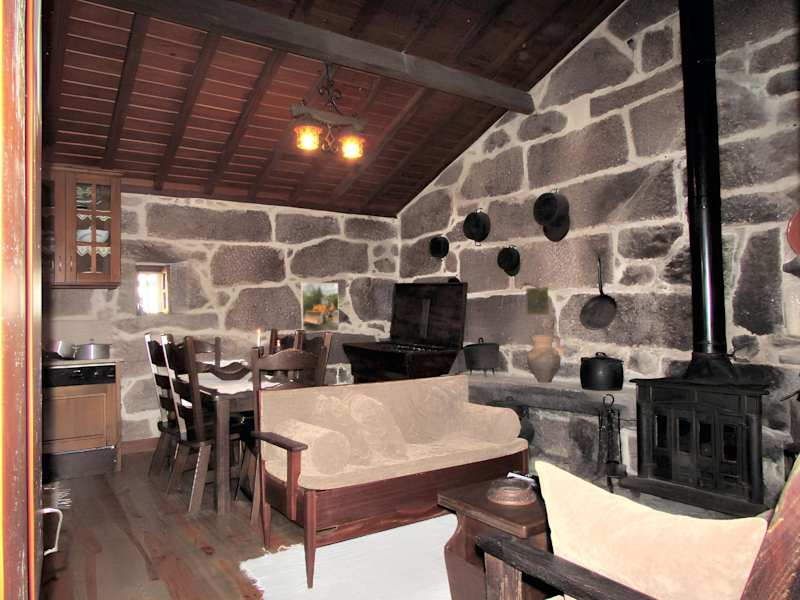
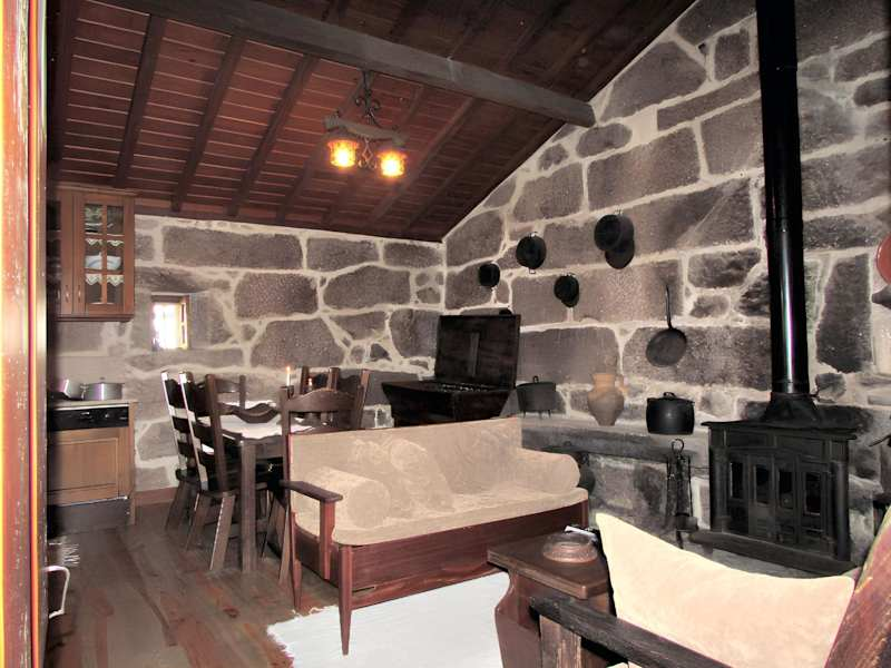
- decorative tile (537, 301)
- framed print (320, 307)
